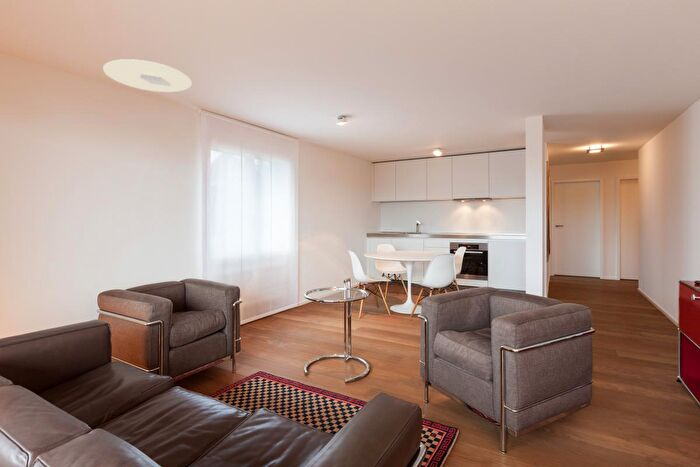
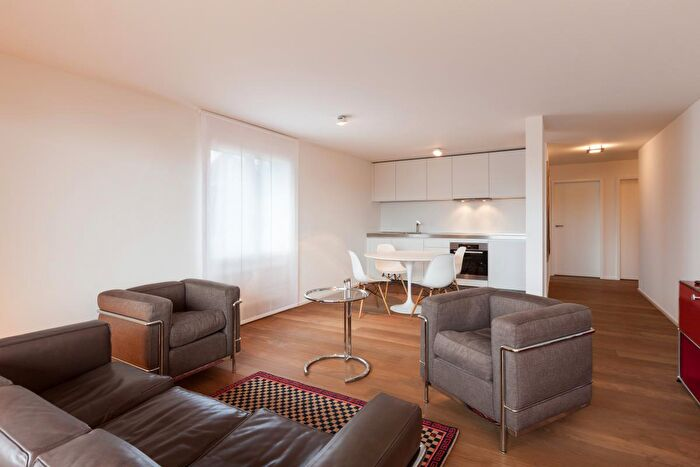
- ceiling light (149, 73)
